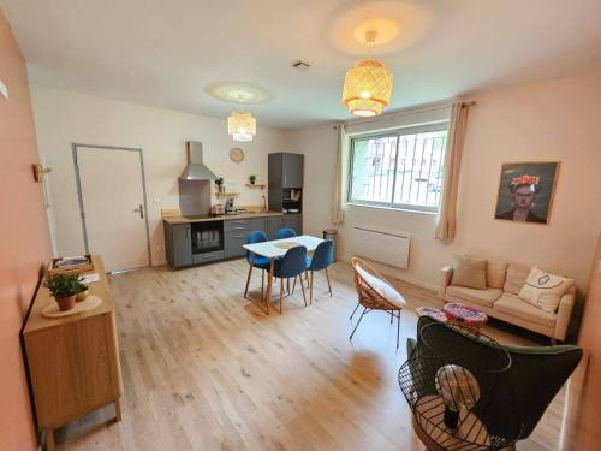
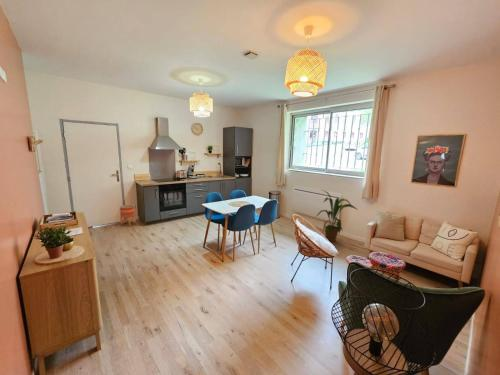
+ planter (127, 215)
+ house plant (336, 217)
